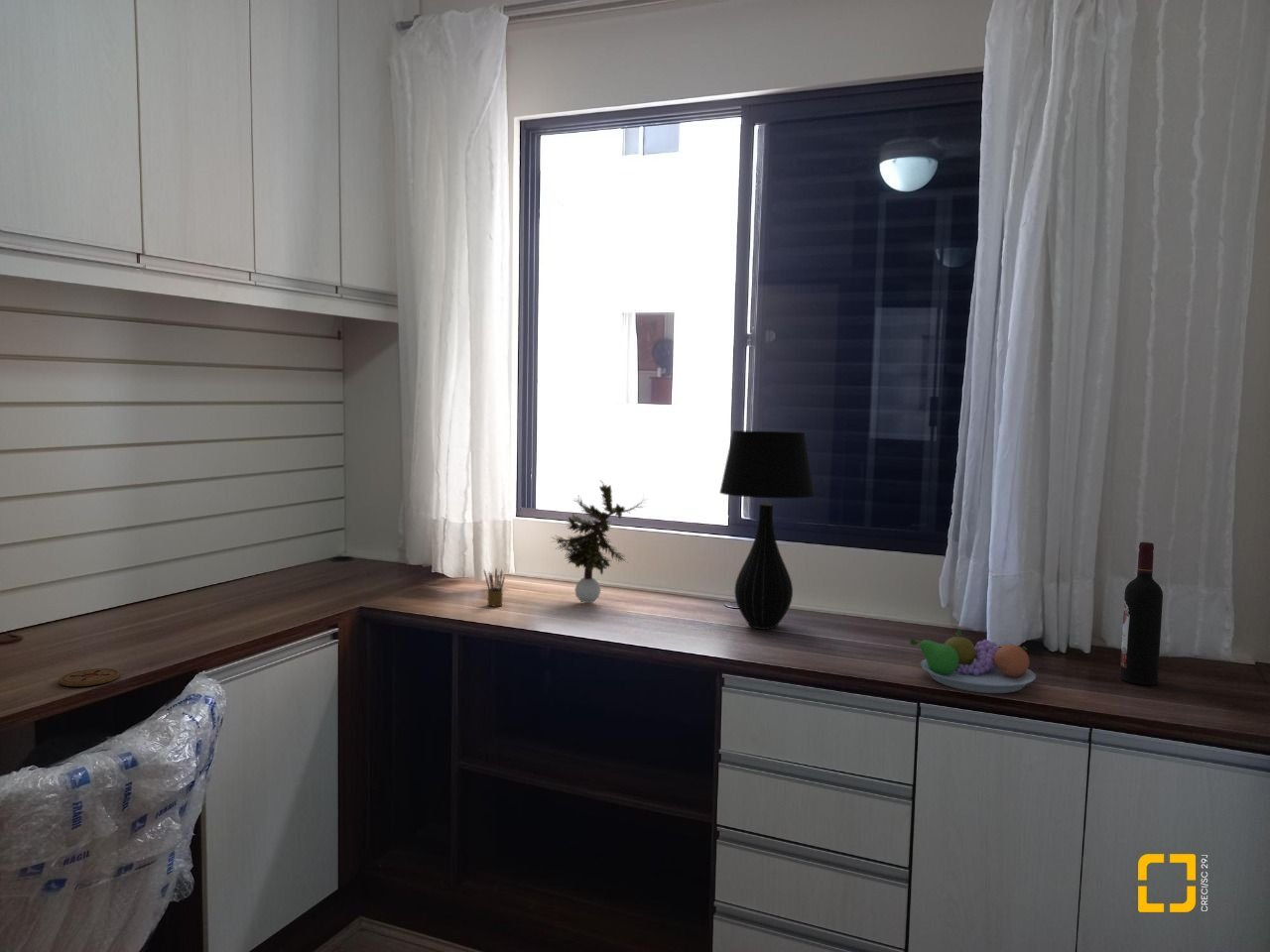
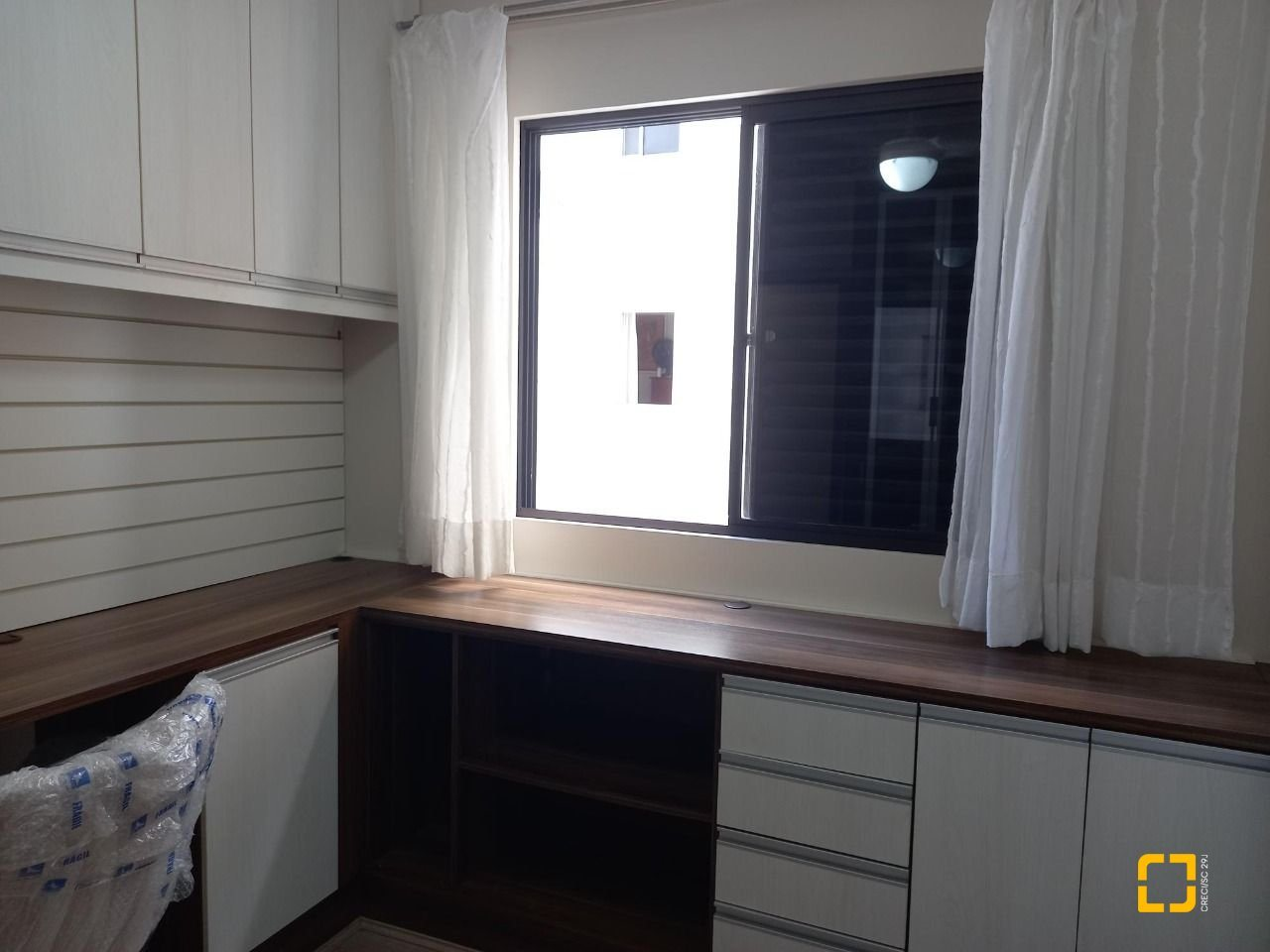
- potted plant (599, 540)
- pencil box (494, 586)
- wine bottle (1142, 612)
- coaster (89, 676)
- fruit bowl (972, 657)
- table lamp (765, 530)
